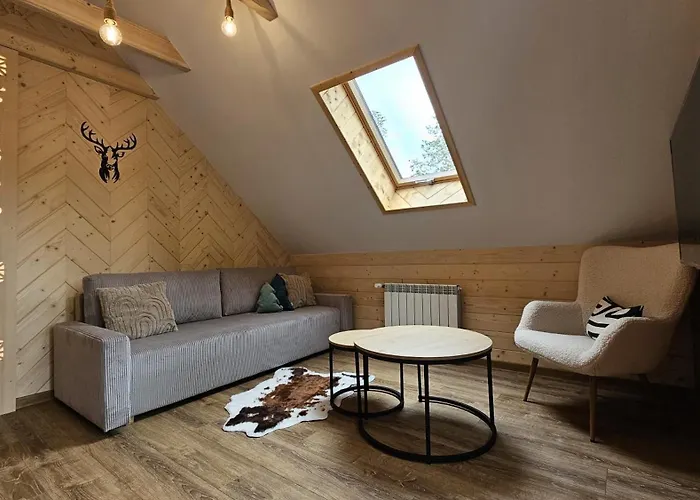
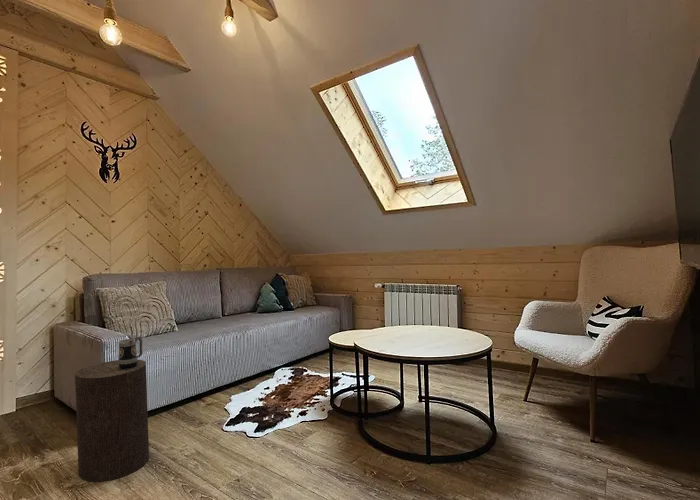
+ mug (131, 352)
+ stool (113, 416)
